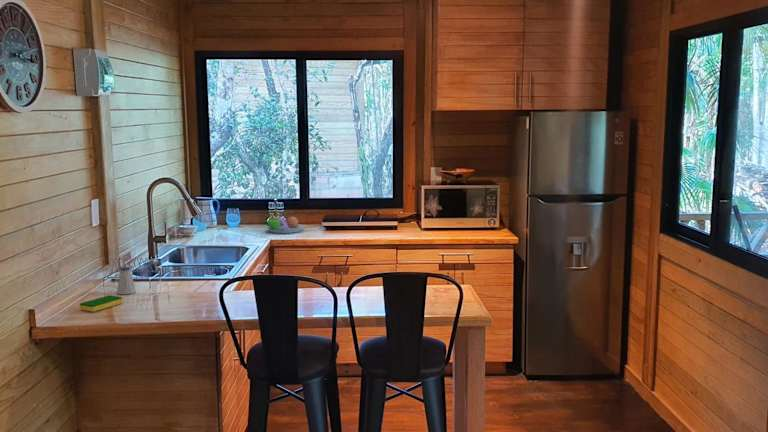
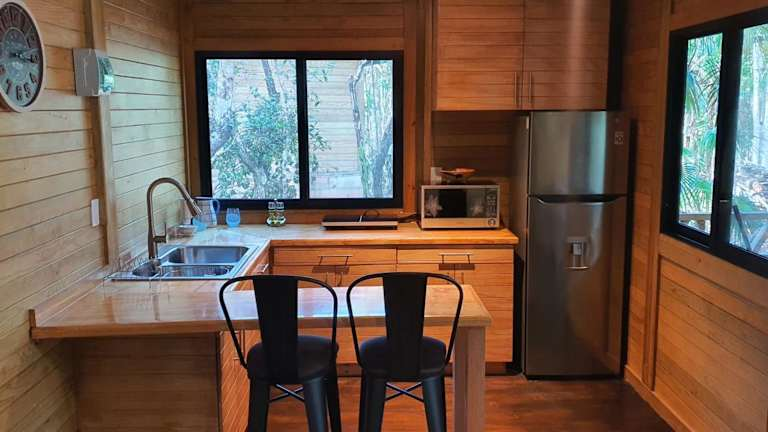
- saltshaker (125, 280)
- fruit bowl (283, 223)
- dish sponge (101, 303)
